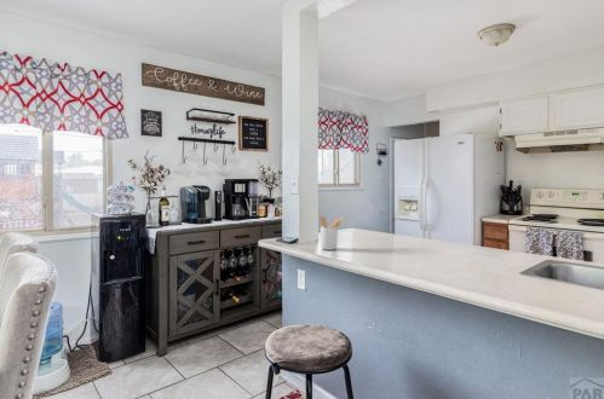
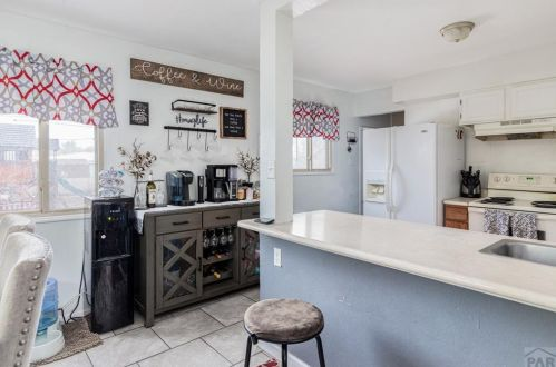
- utensil holder (332, 232)
